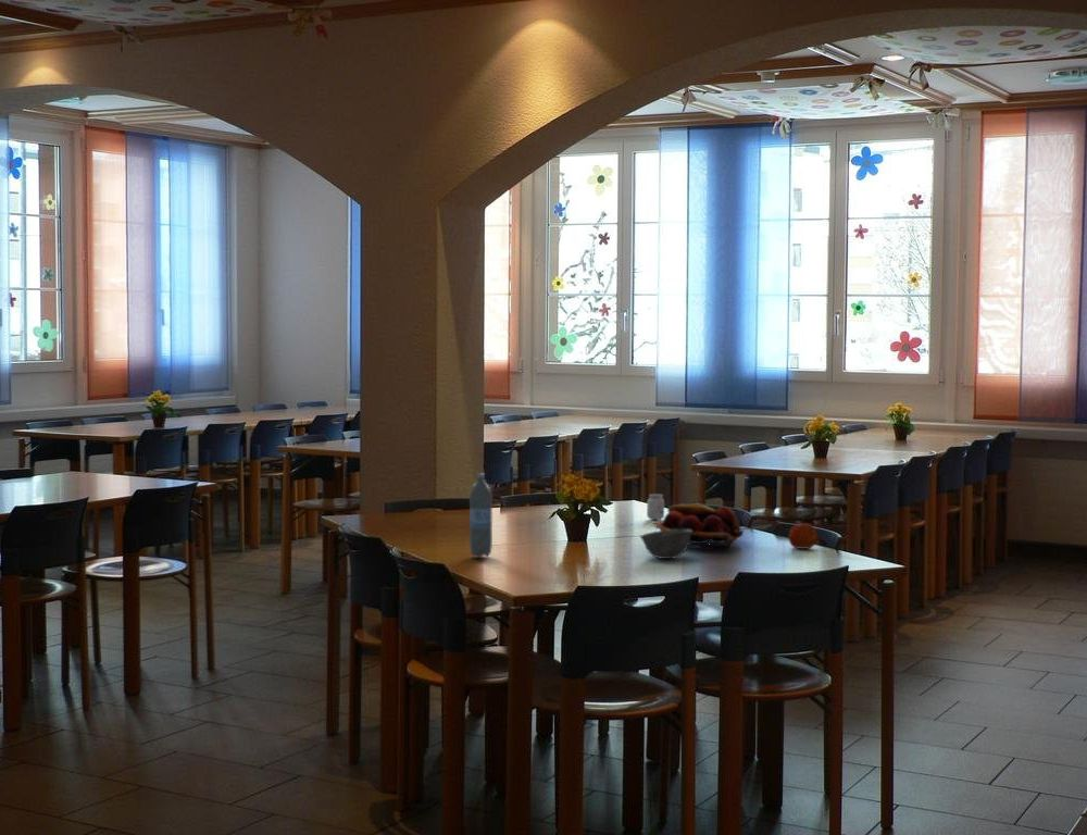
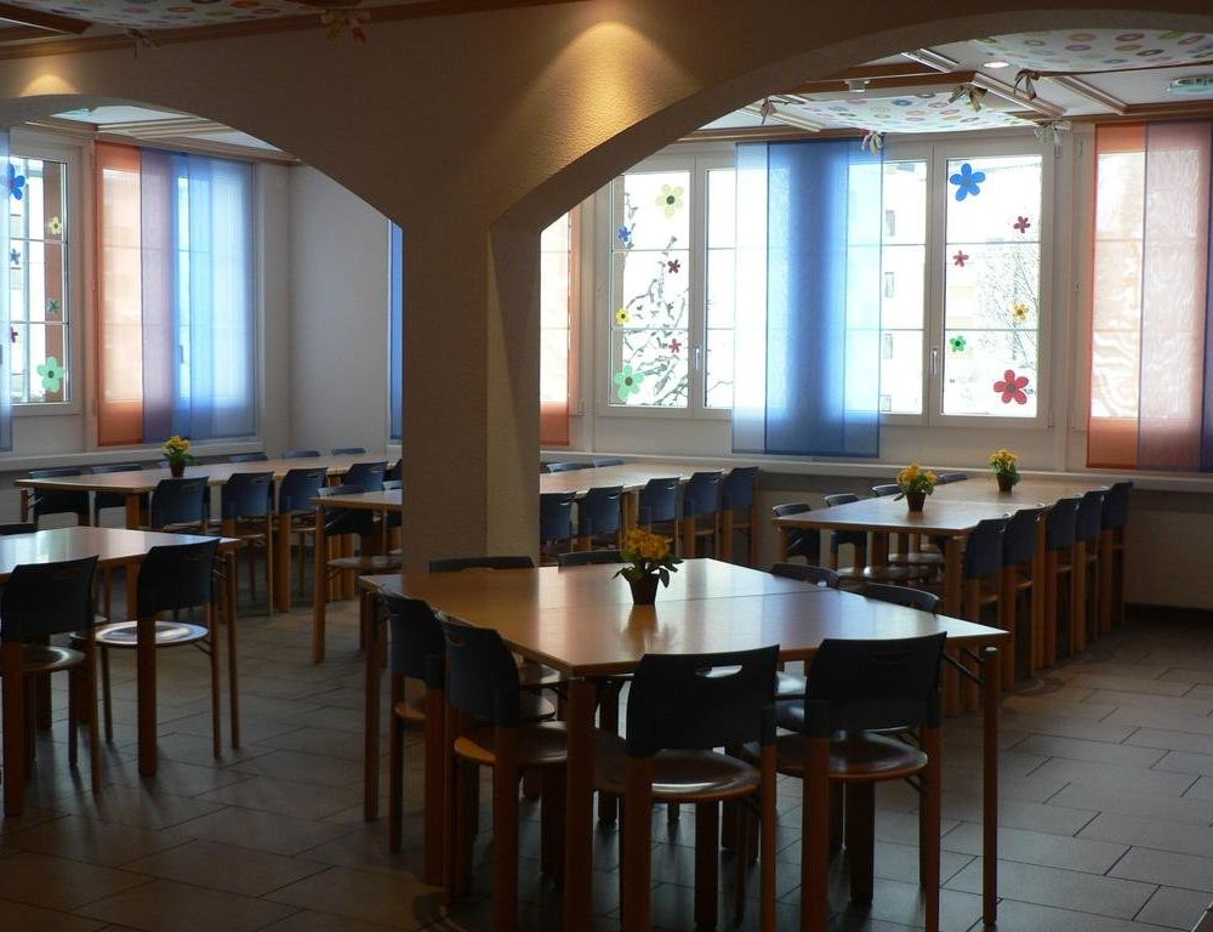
- apple (802, 534)
- bowl (665, 544)
- water bottle (480, 514)
- fruit basket (699, 524)
- candle (658, 508)
